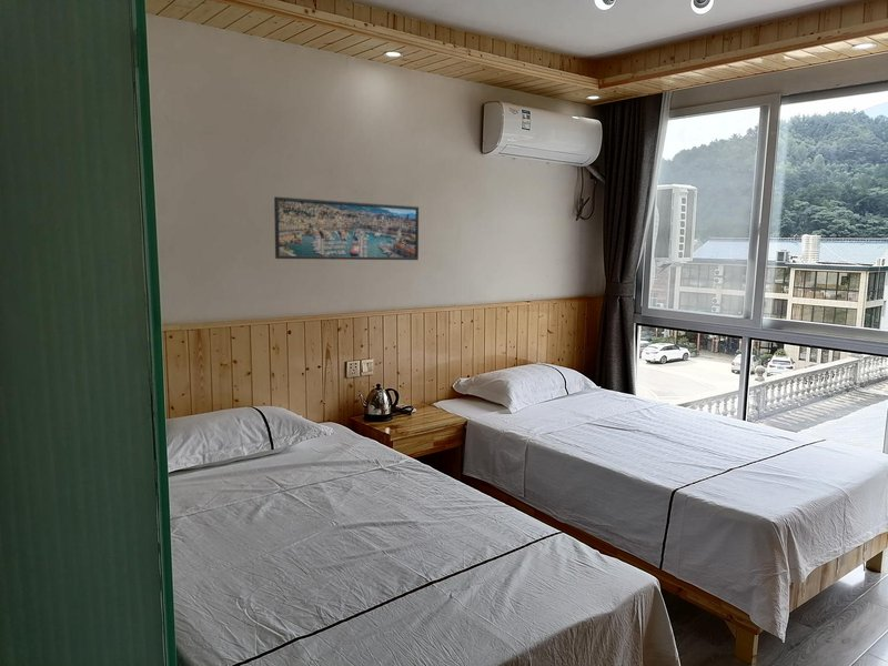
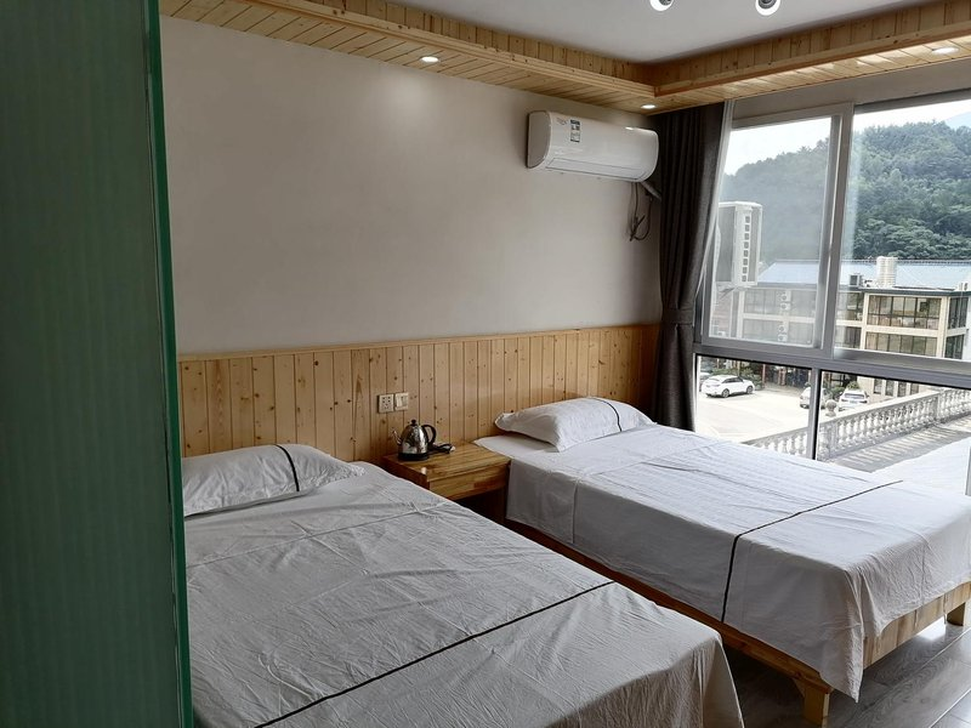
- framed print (352, 231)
